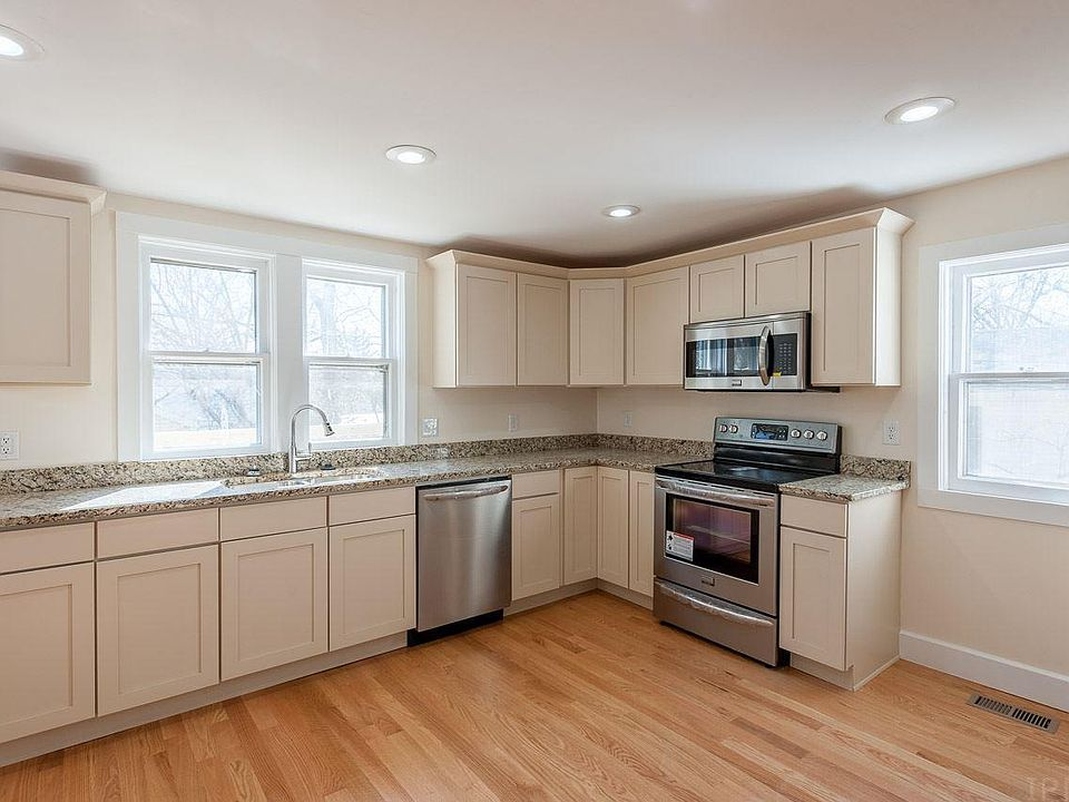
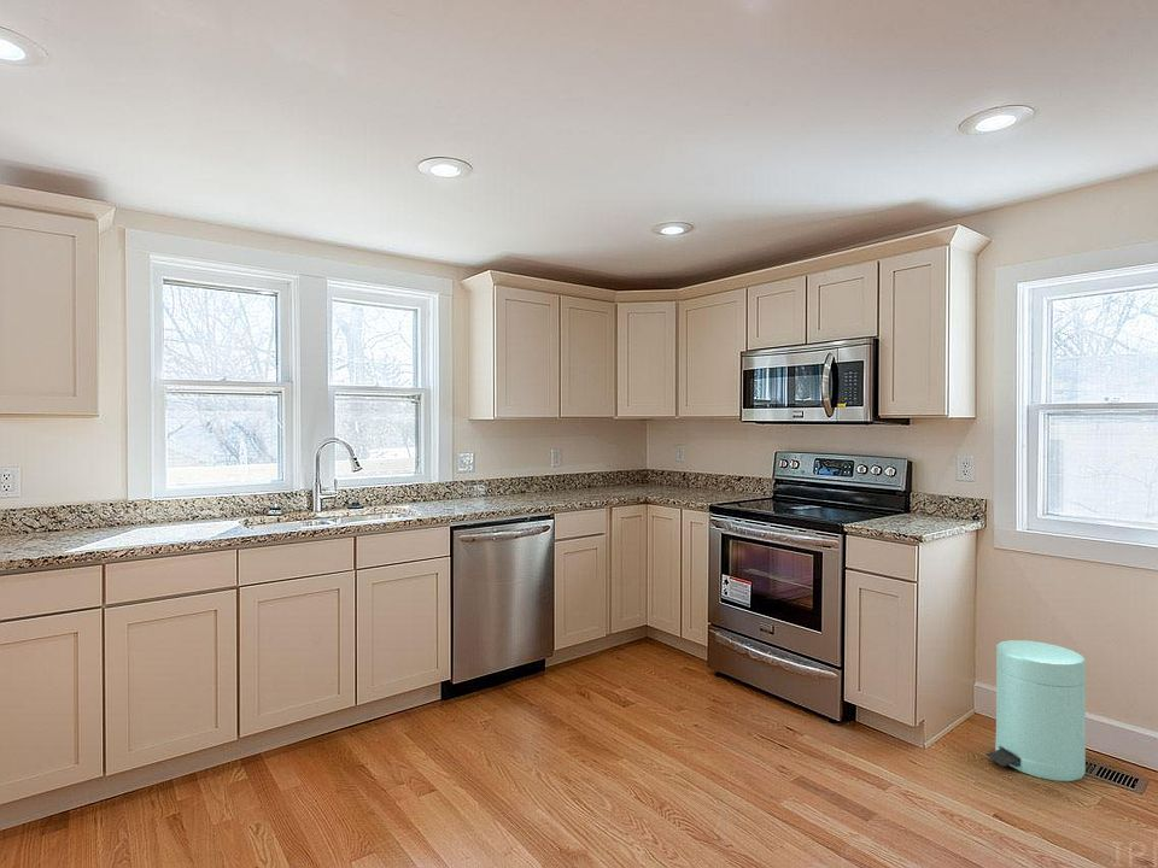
+ trash can (1033, 705)
